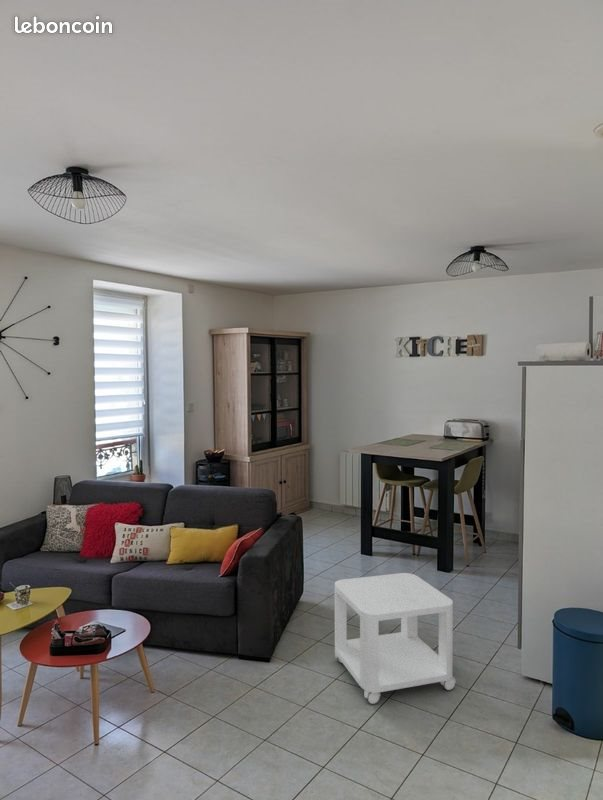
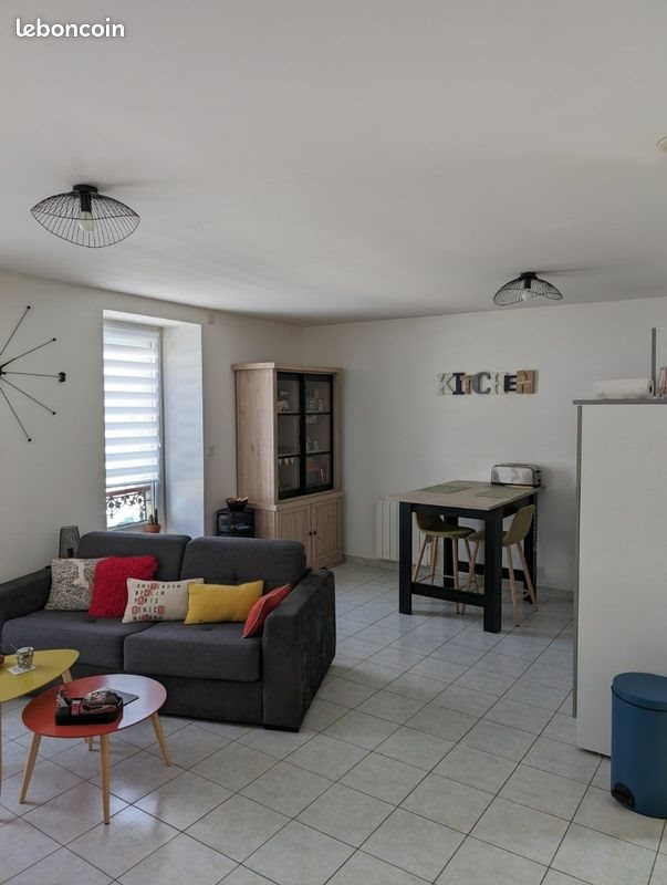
- side table (392, 633)
